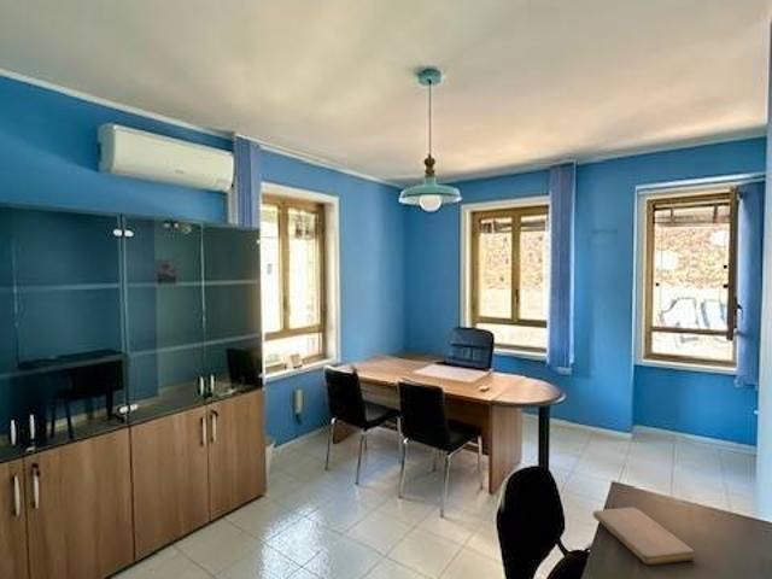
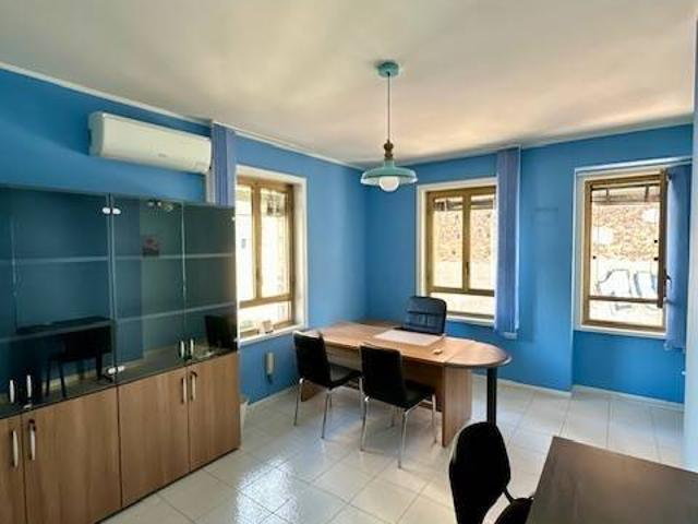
- notebook (639, 533)
